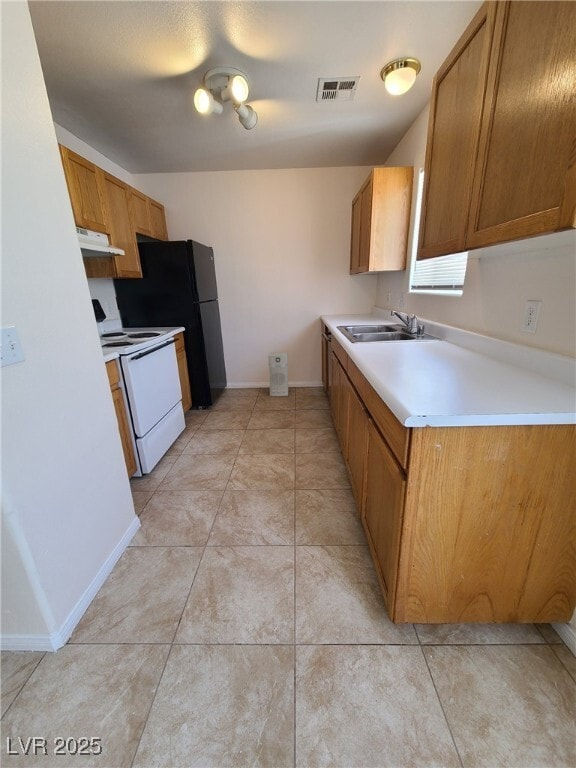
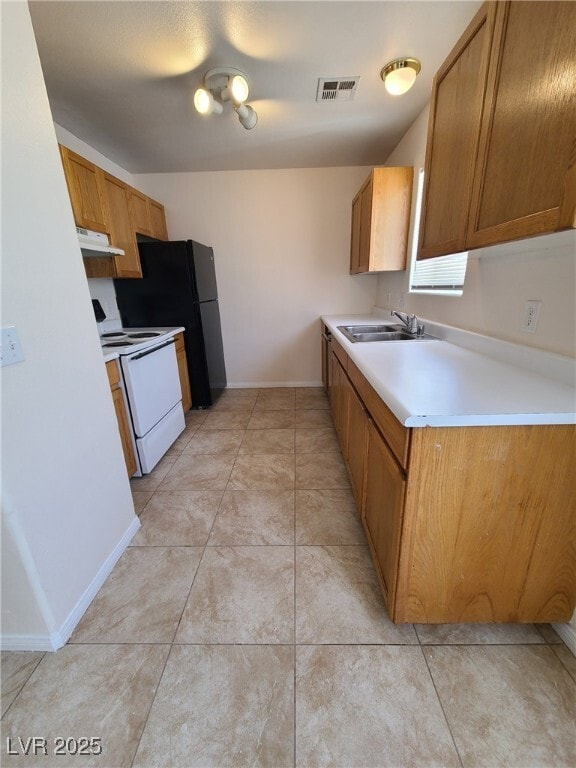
- air purifier (278, 373)
